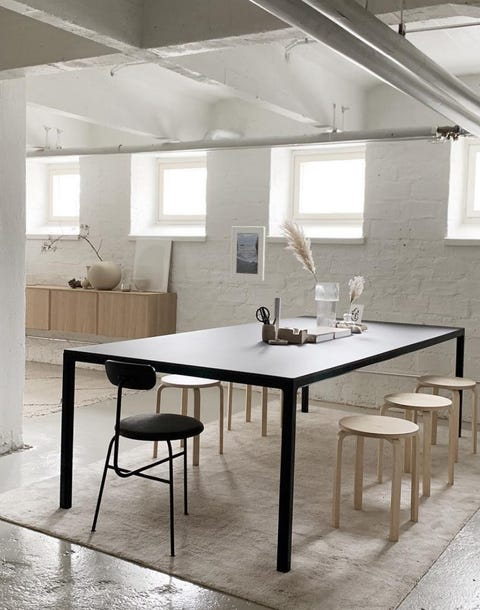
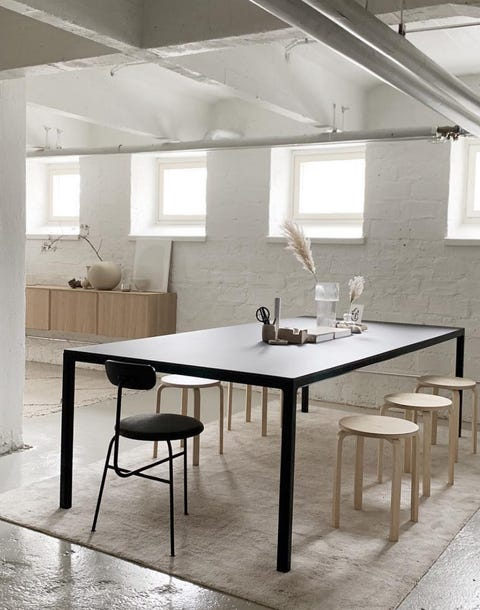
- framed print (247, 253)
